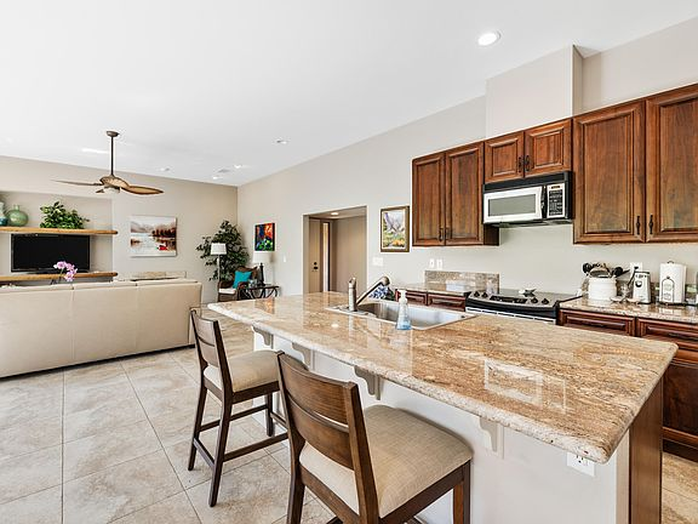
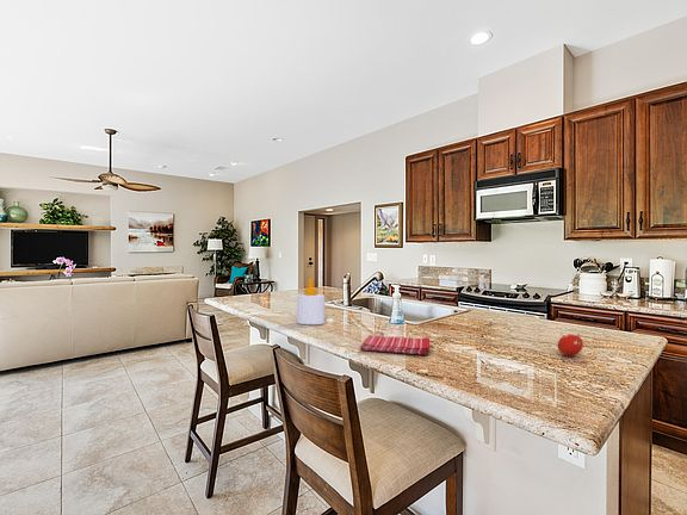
+ dish towel (396, 342)
+ fruit (570, 343)
+ soap bottle (310, 300)
